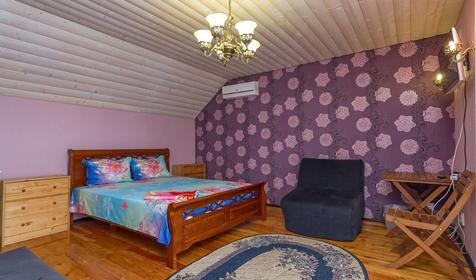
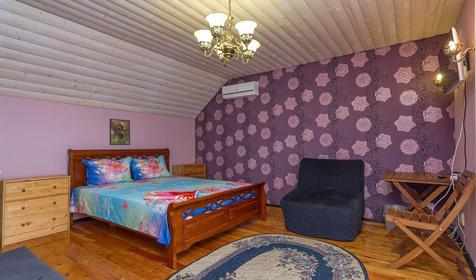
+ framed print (120, 132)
